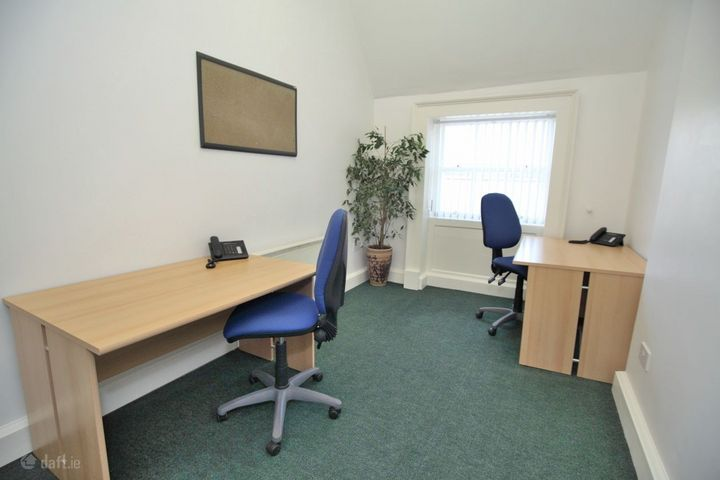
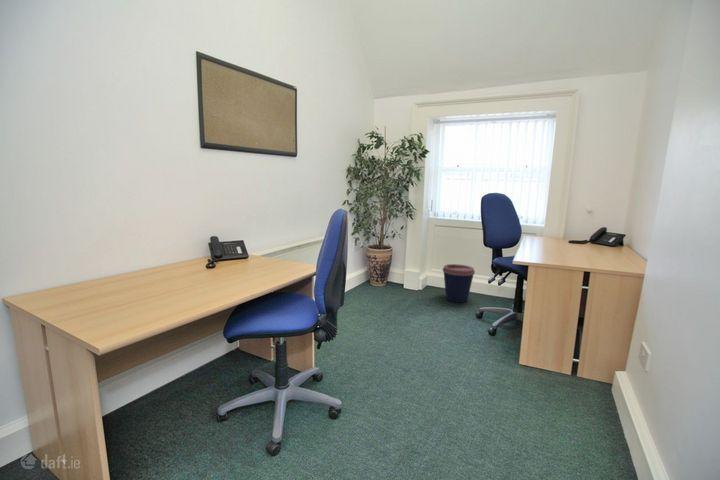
+ coffee cup (457, 283)
